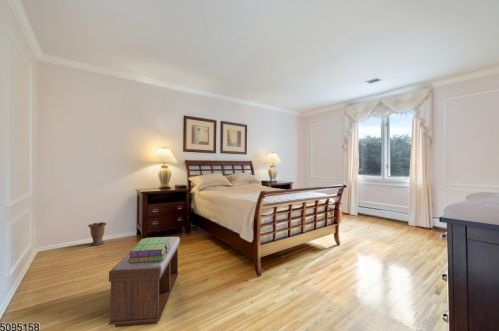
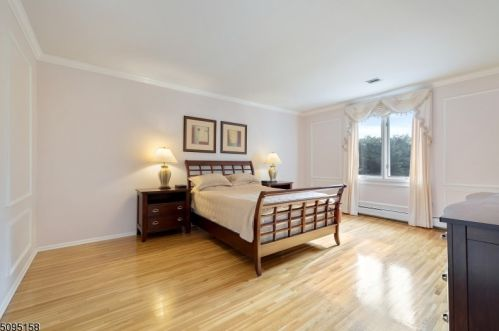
- vase (97, 233)
- stack of books (151, 248)
- bench (151, 274)
